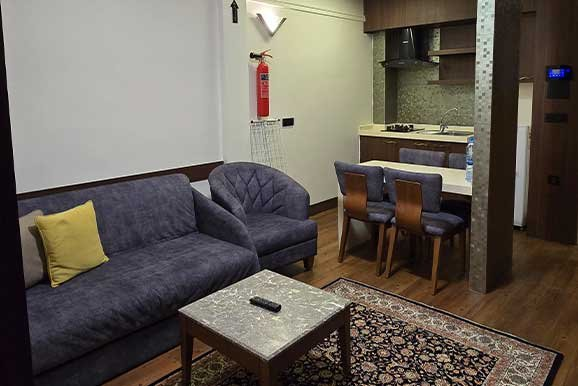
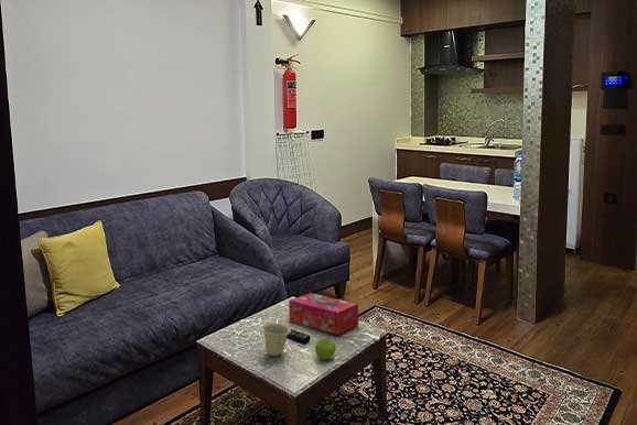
+ fruit (325, 348)
+ tissue box (323, 312)
+ cup (277, 340)
